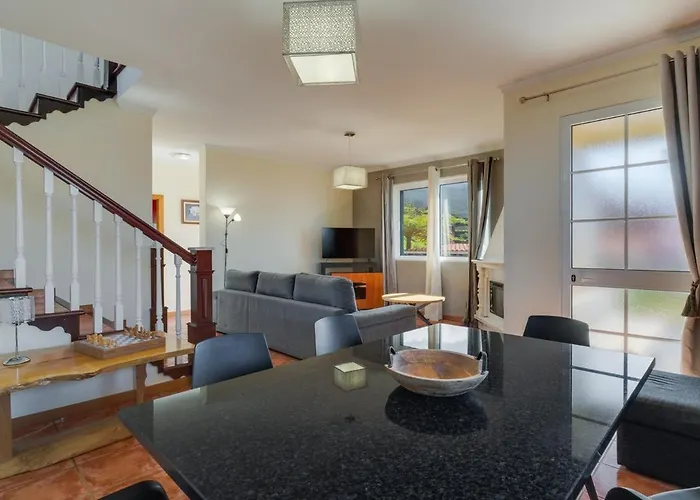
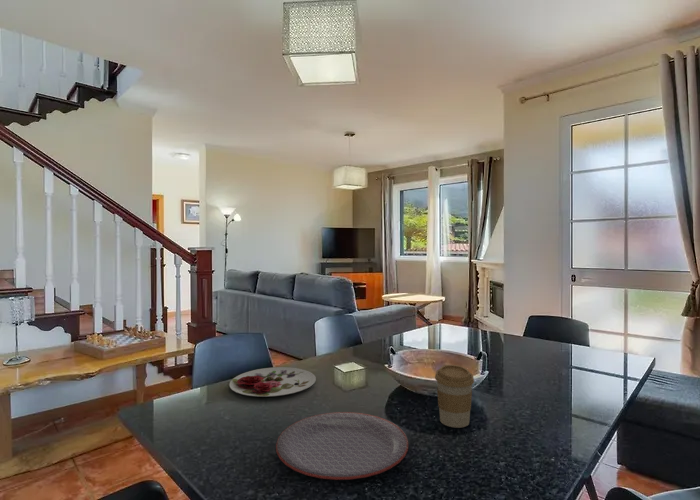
+ plate (273, 379)
+ coffee cup (454, 395)
+ plate (342, 444)
